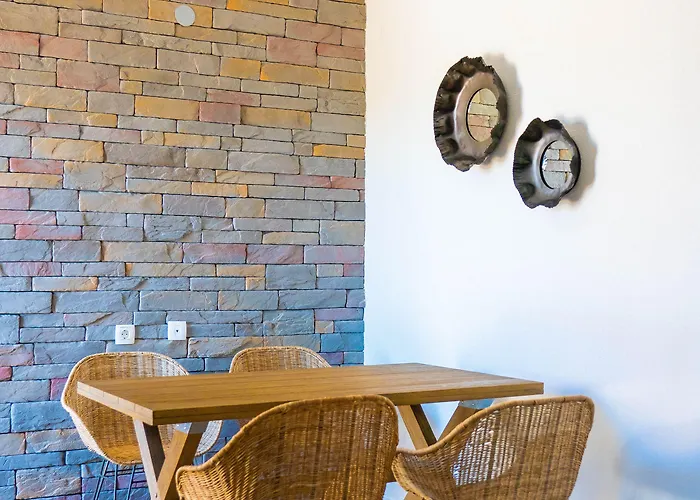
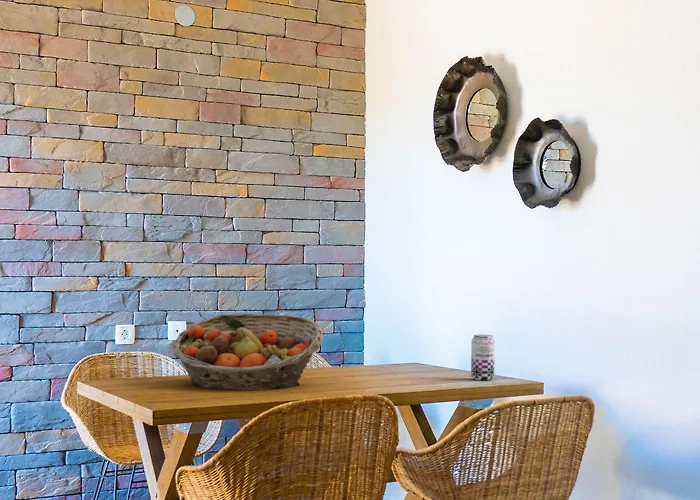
+ beer can (482, 357)
+ fruit basket (247, 351)
